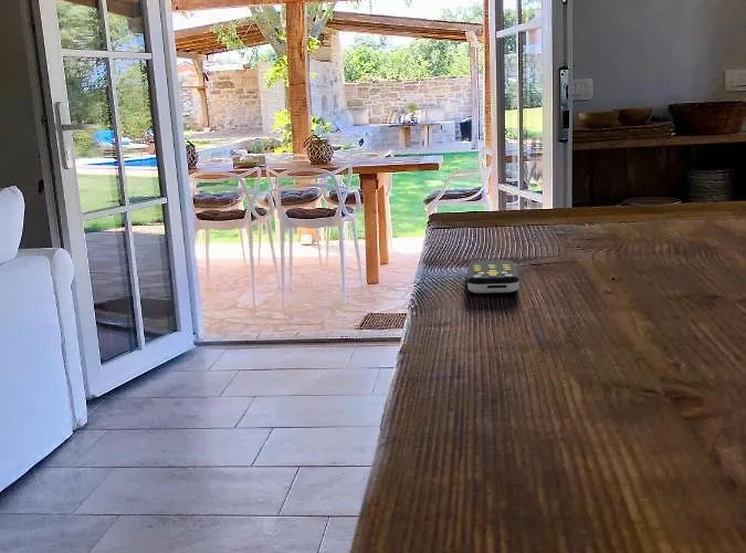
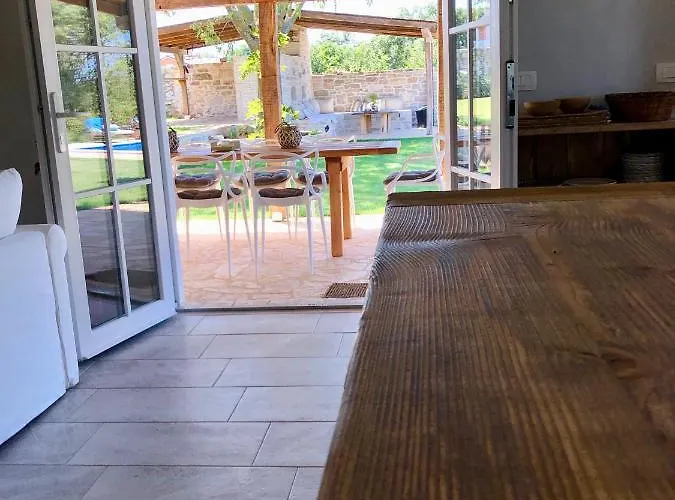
- remote control (492, 274)
